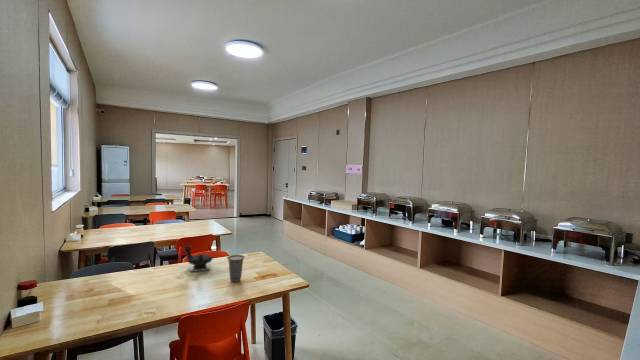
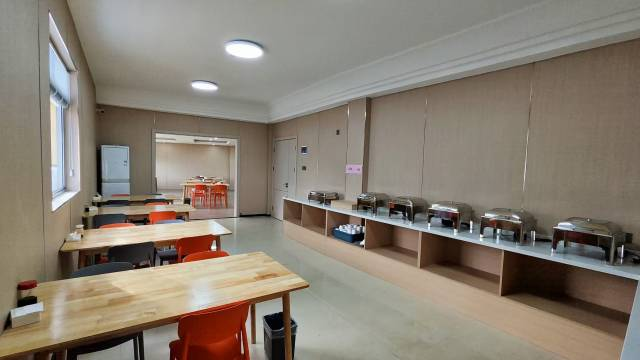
- teapot (197, 257)
- cup (235, 268)
